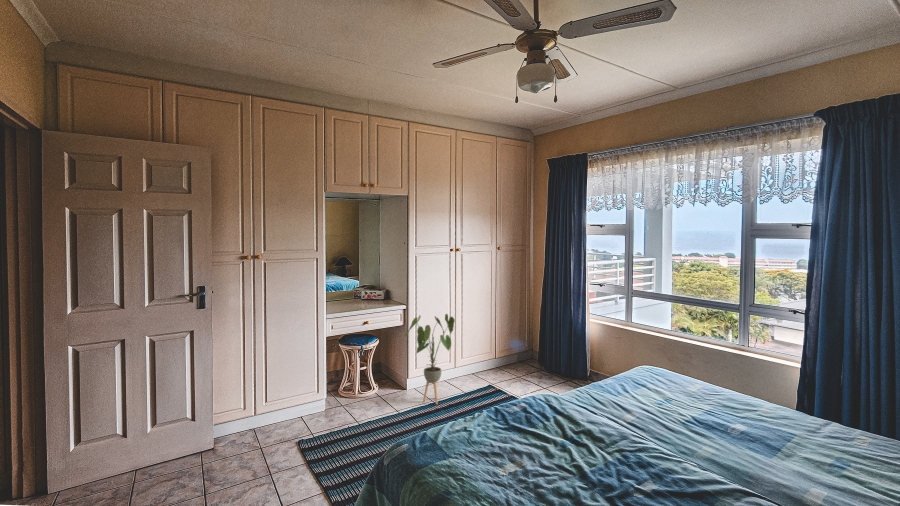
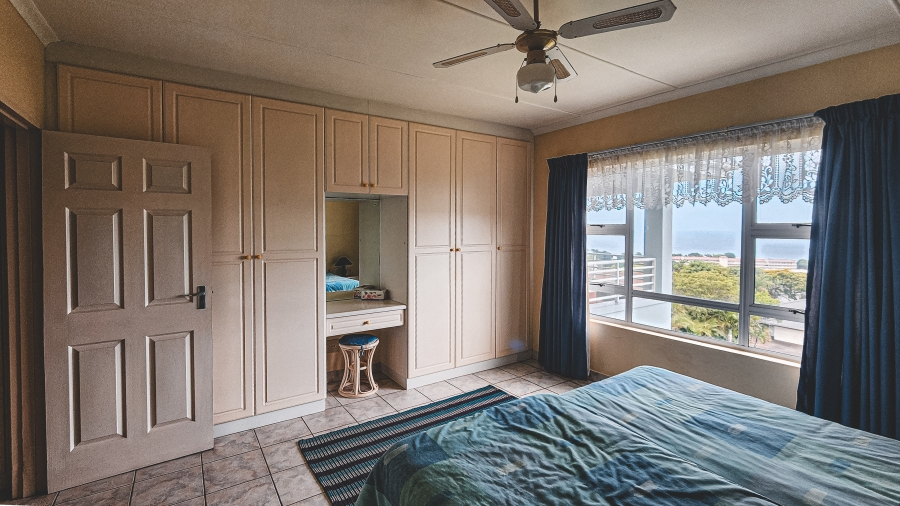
- house plant (430, 357)
